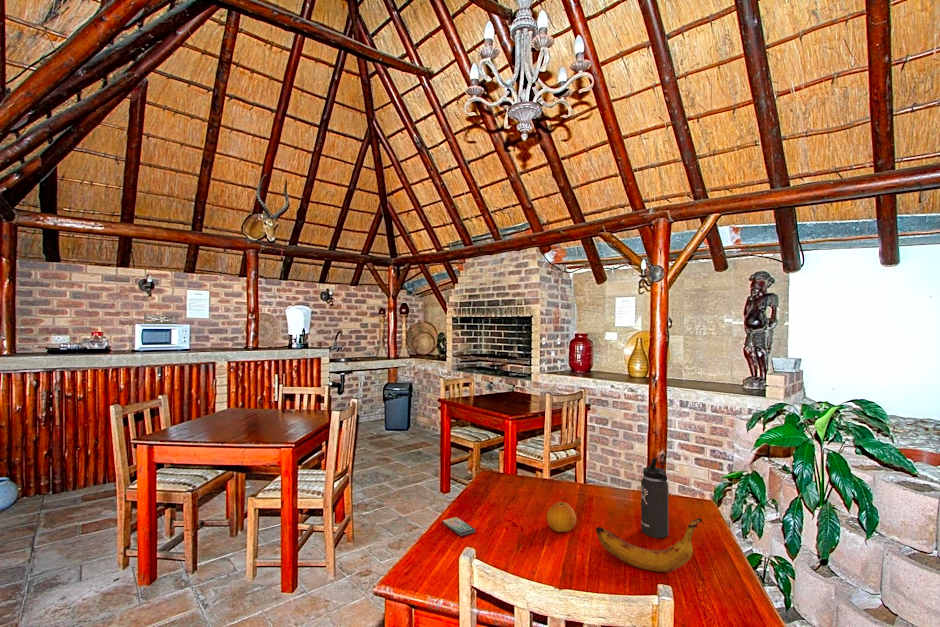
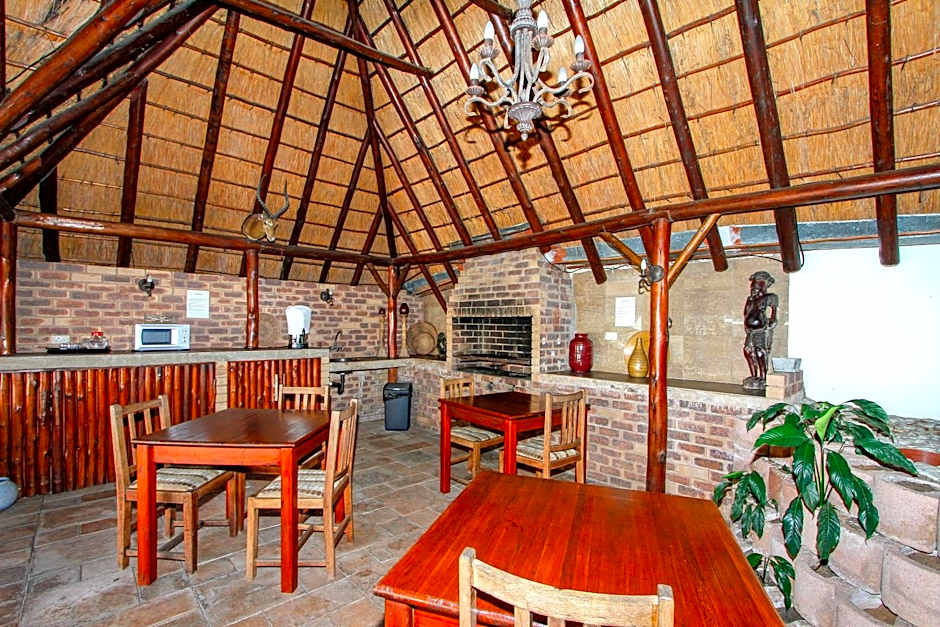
- banana (643, 548)
- smartphone (458, 526)
- fruit (561, 515)
- thermos bottle (656, 496)
